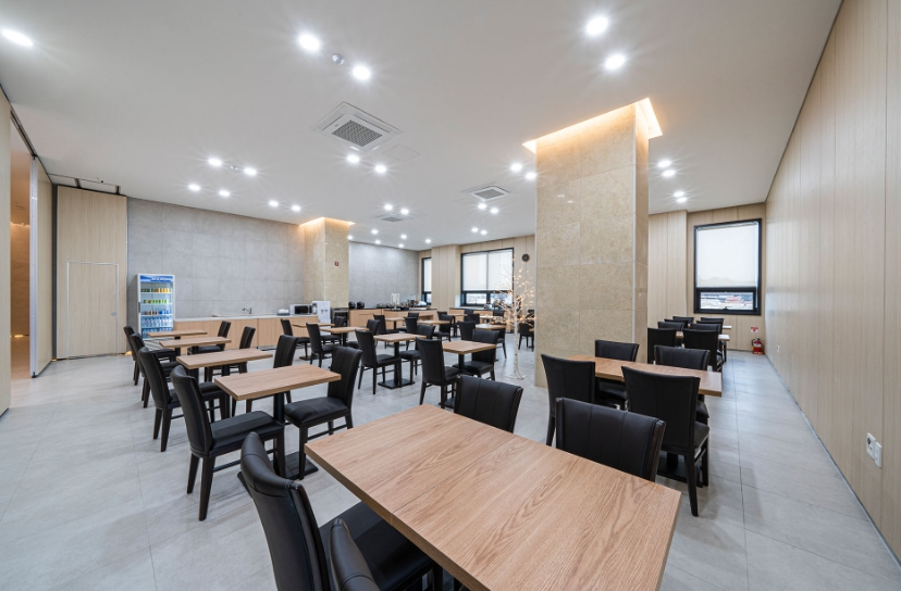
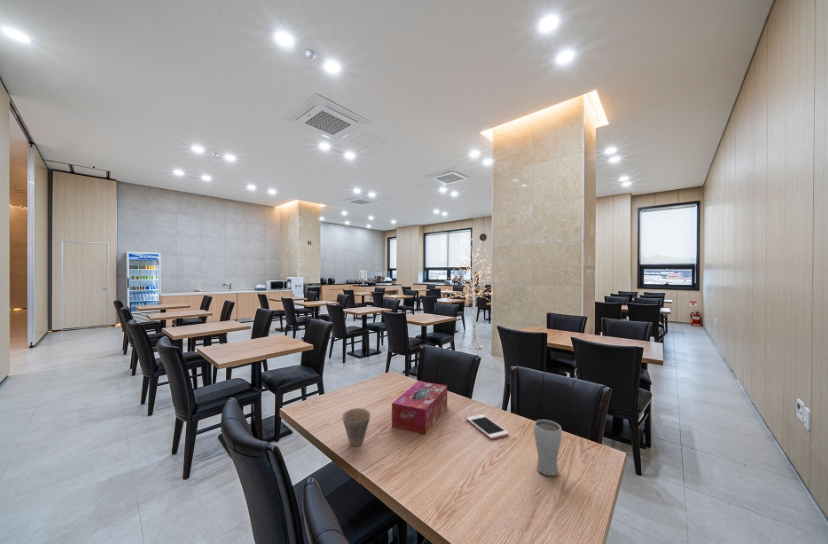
+ cell phone (486, 425)
+ cup (356, 428)
+ tissue box (421, 404)
+ drinking glass (547, 447)
